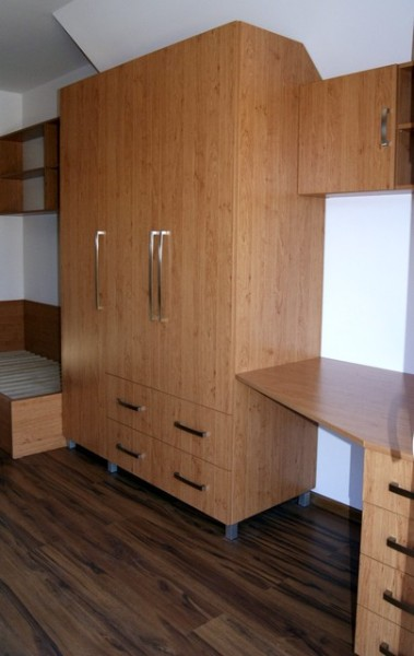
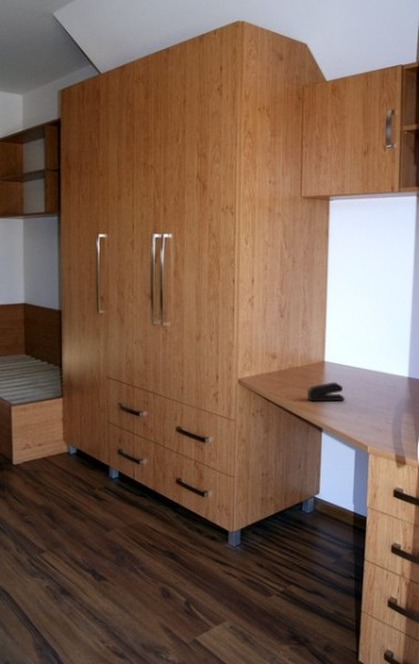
+ stapler (325, 391)
